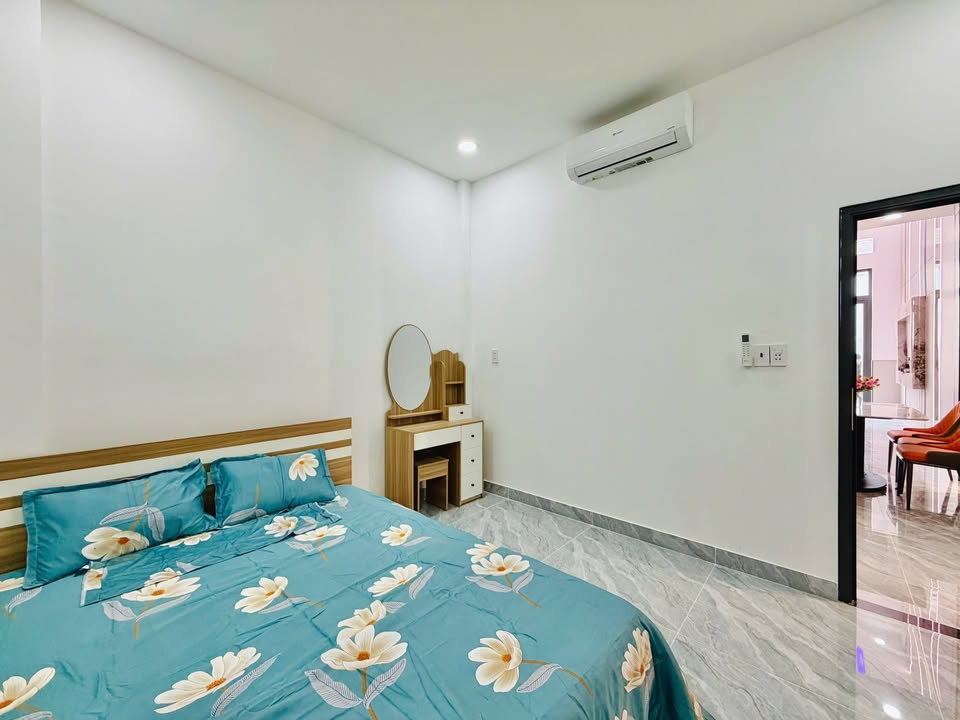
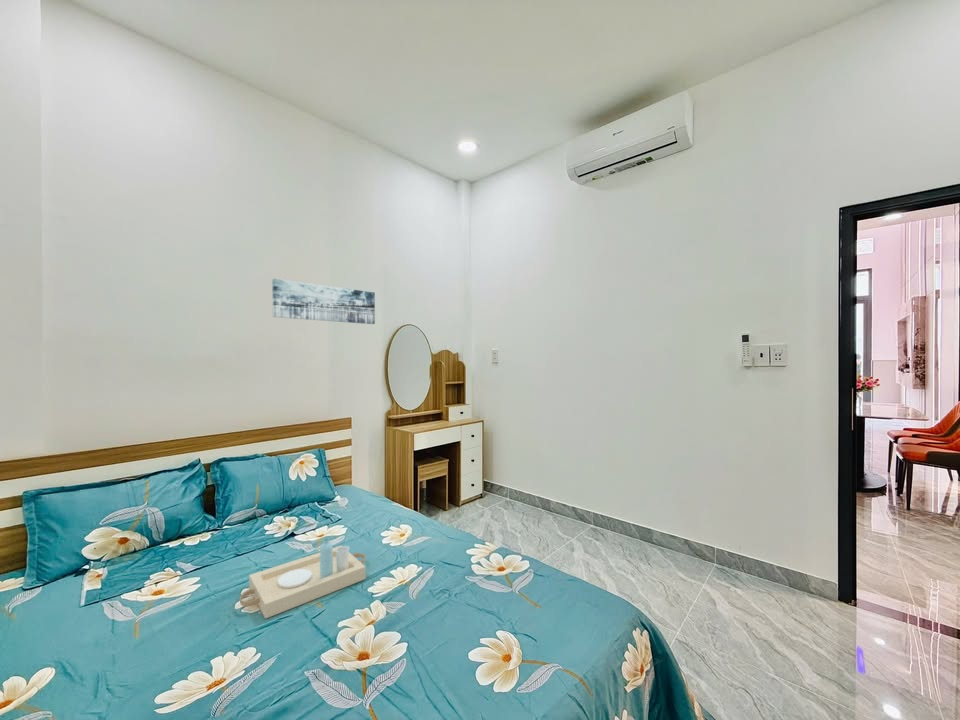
+ wall art (328, 303)
+ serving tray (308, 560)
